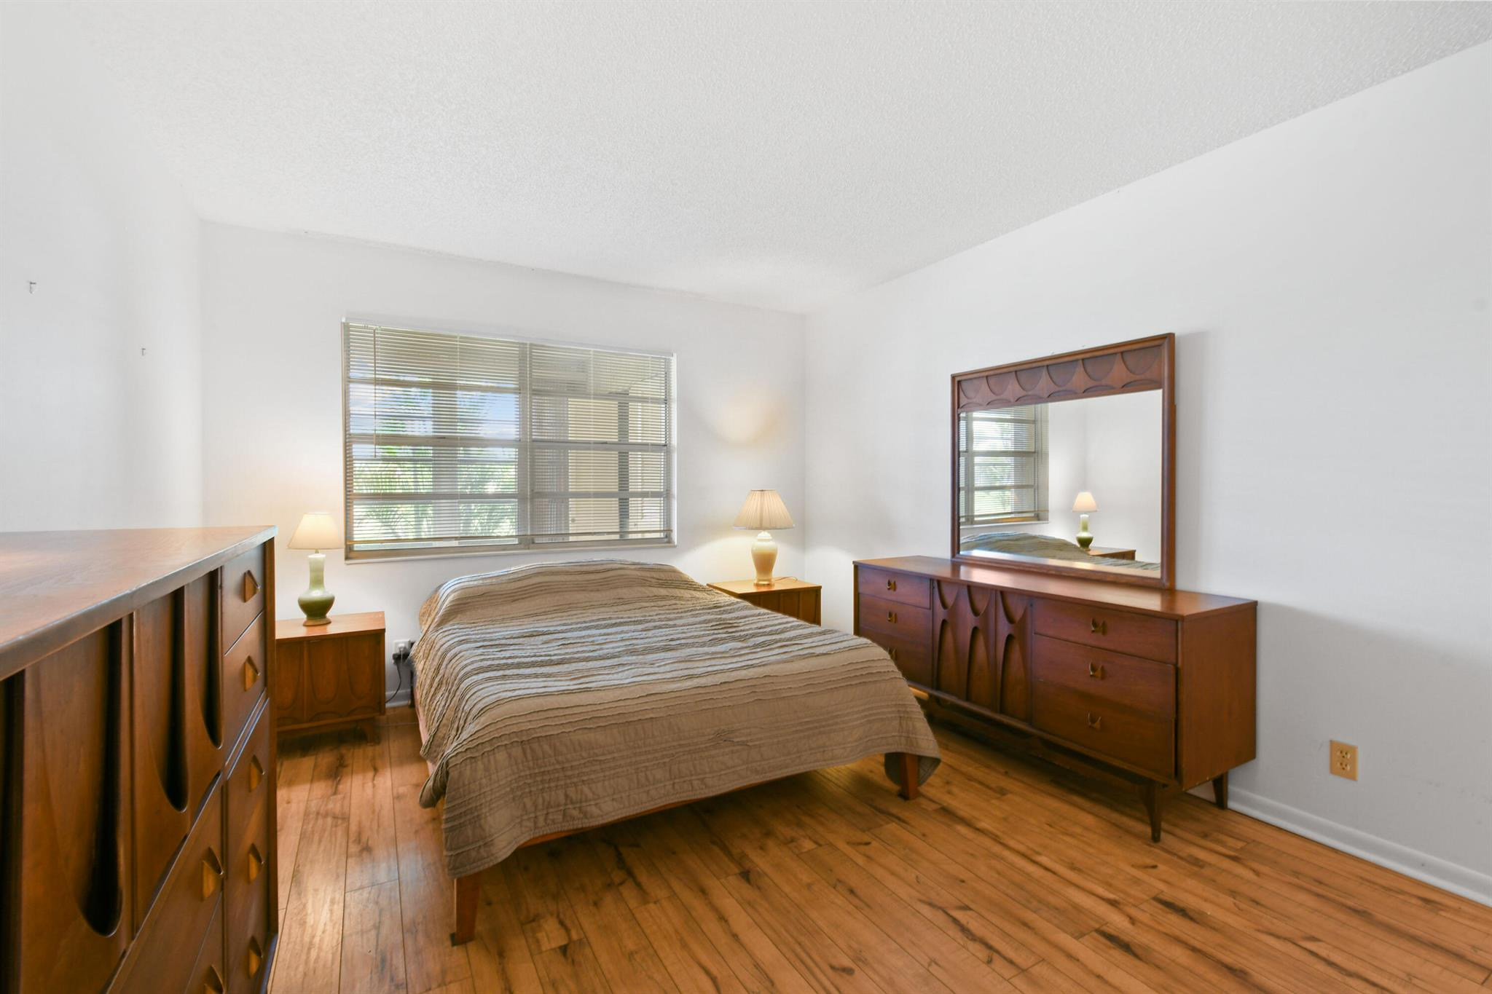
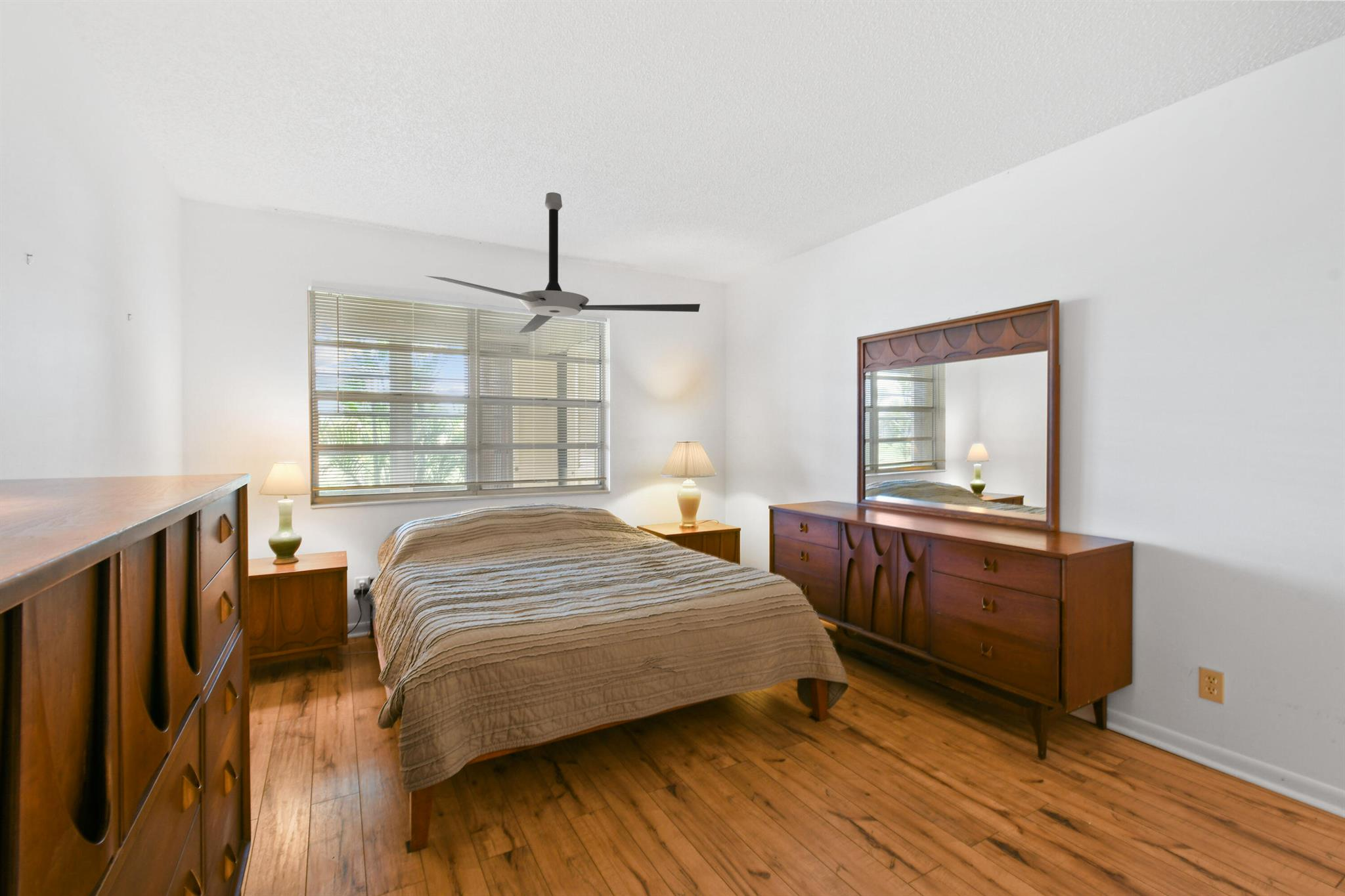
+ ceiling fan (558, 259)
